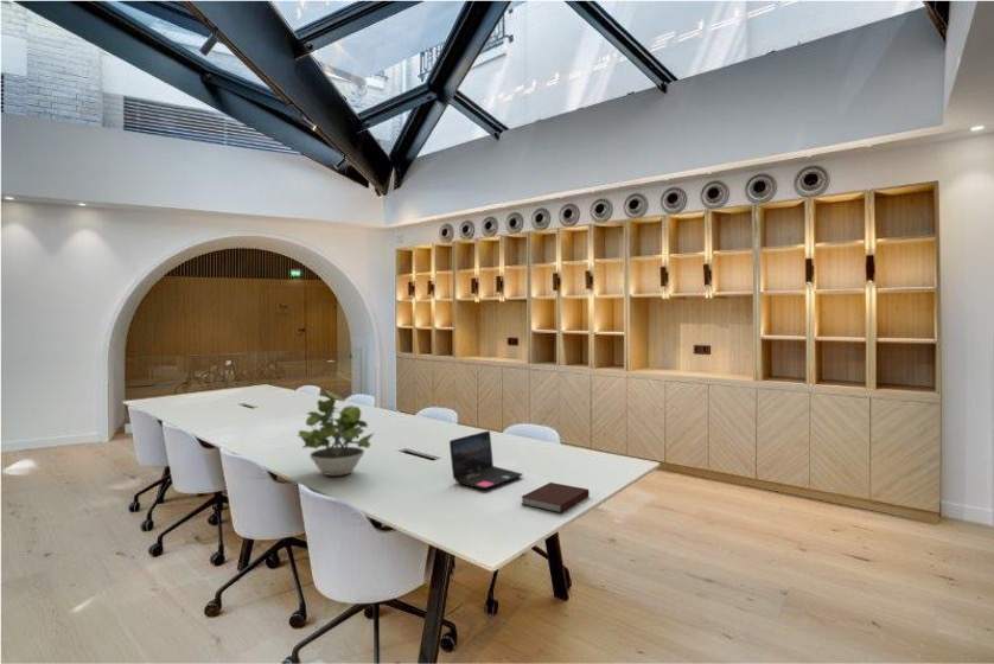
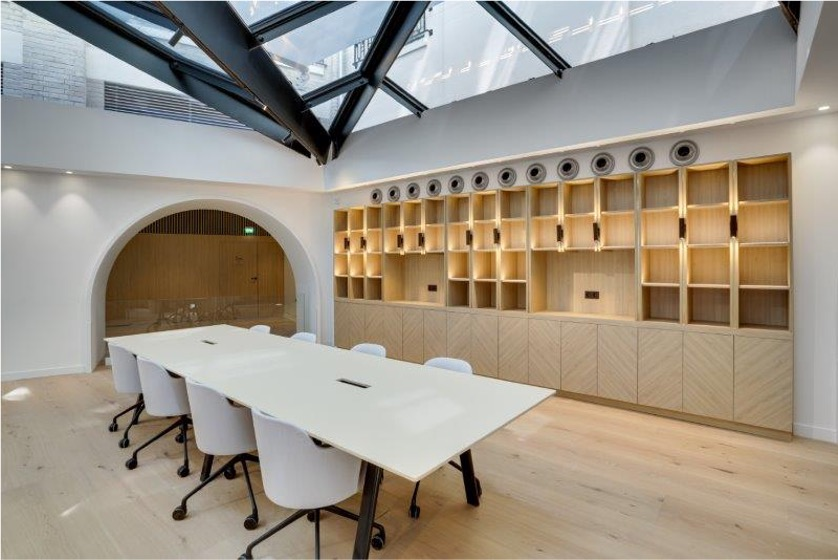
- potted plant (337, 432)
- notebook (555, 496)
- laptop (486, 458)
